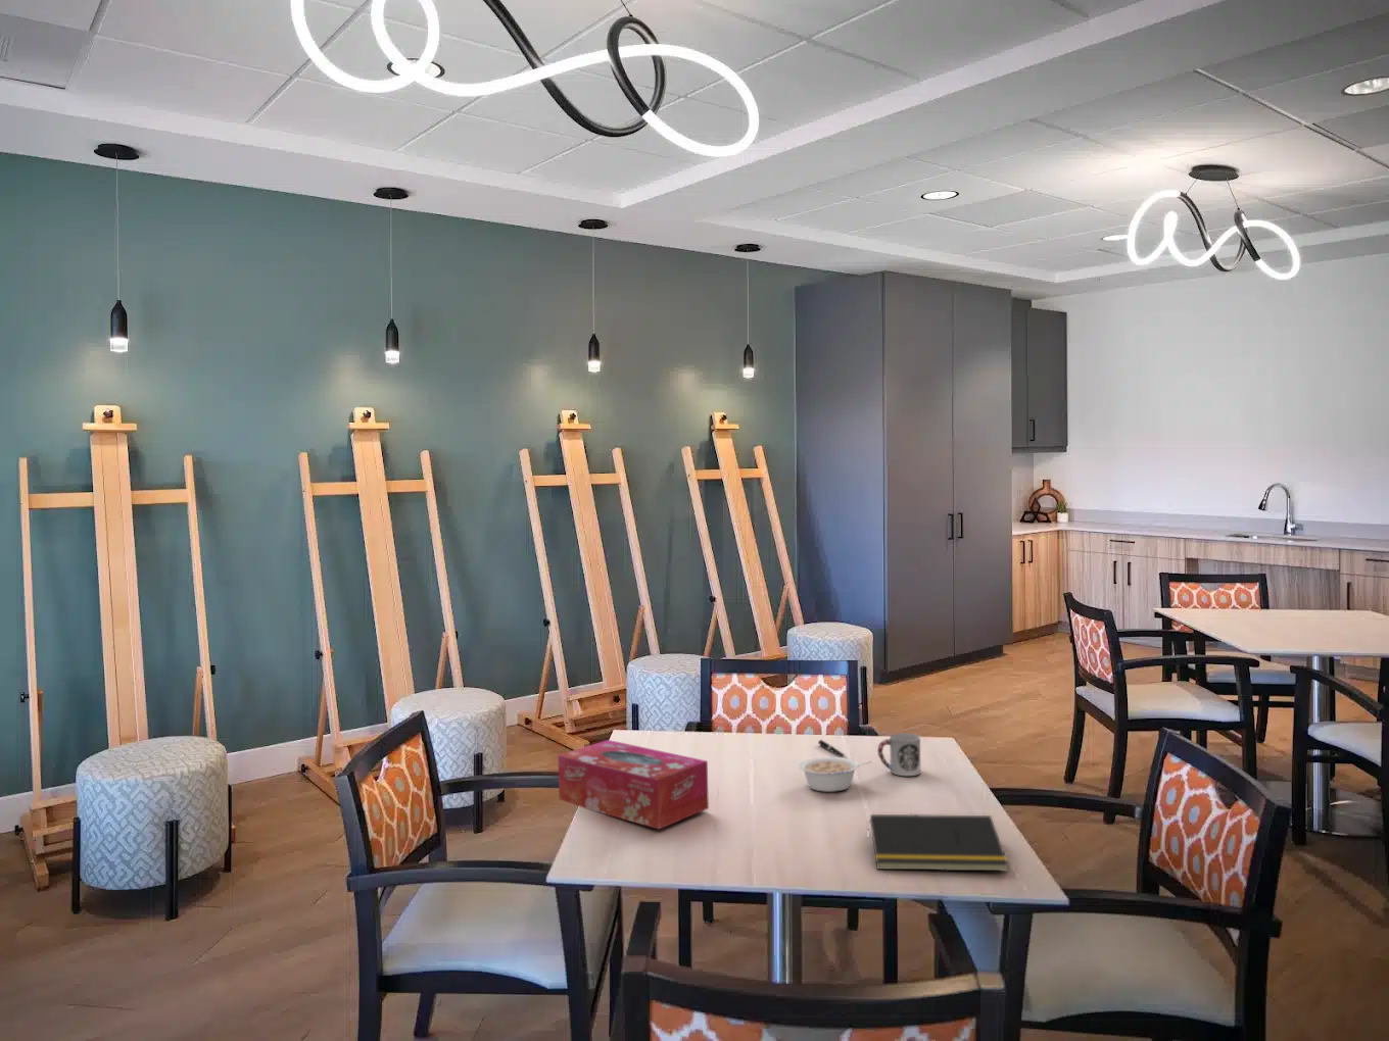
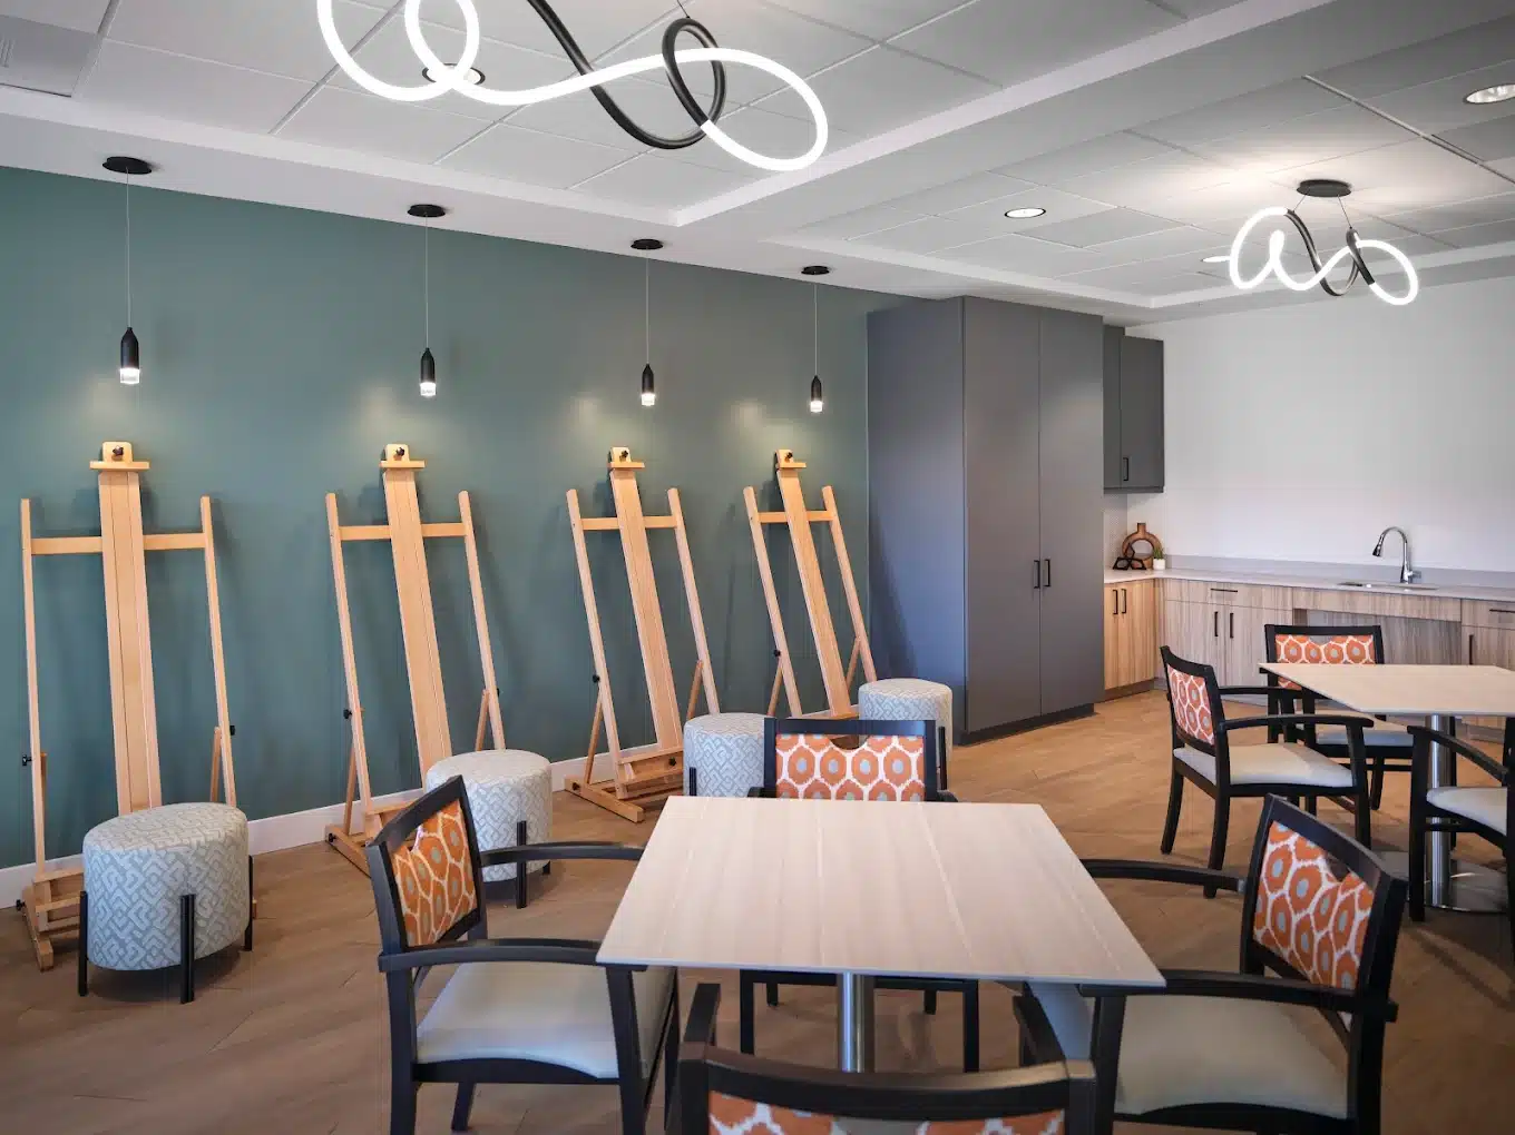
- pen (833, 749)
- notepad (935, 841)
- tissue box (631, 781)
- cup (899, 755)
- legume (831, 773)
